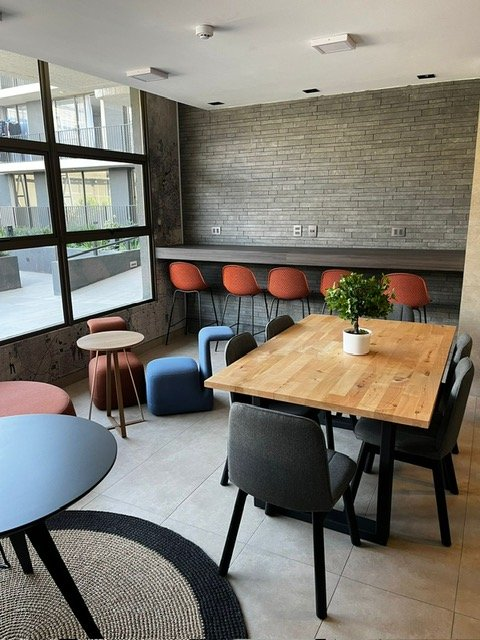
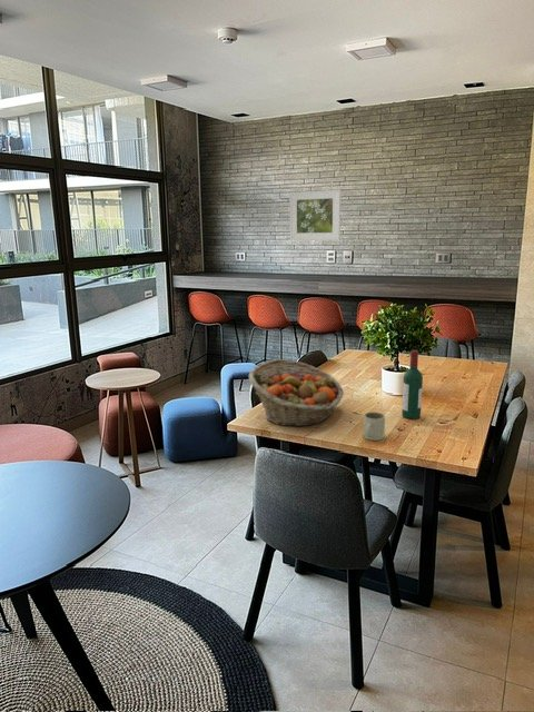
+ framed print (314, 216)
+ mug (372, 427)
+ wine bottle (413, 384)
+ fruit basket (296, 390)
